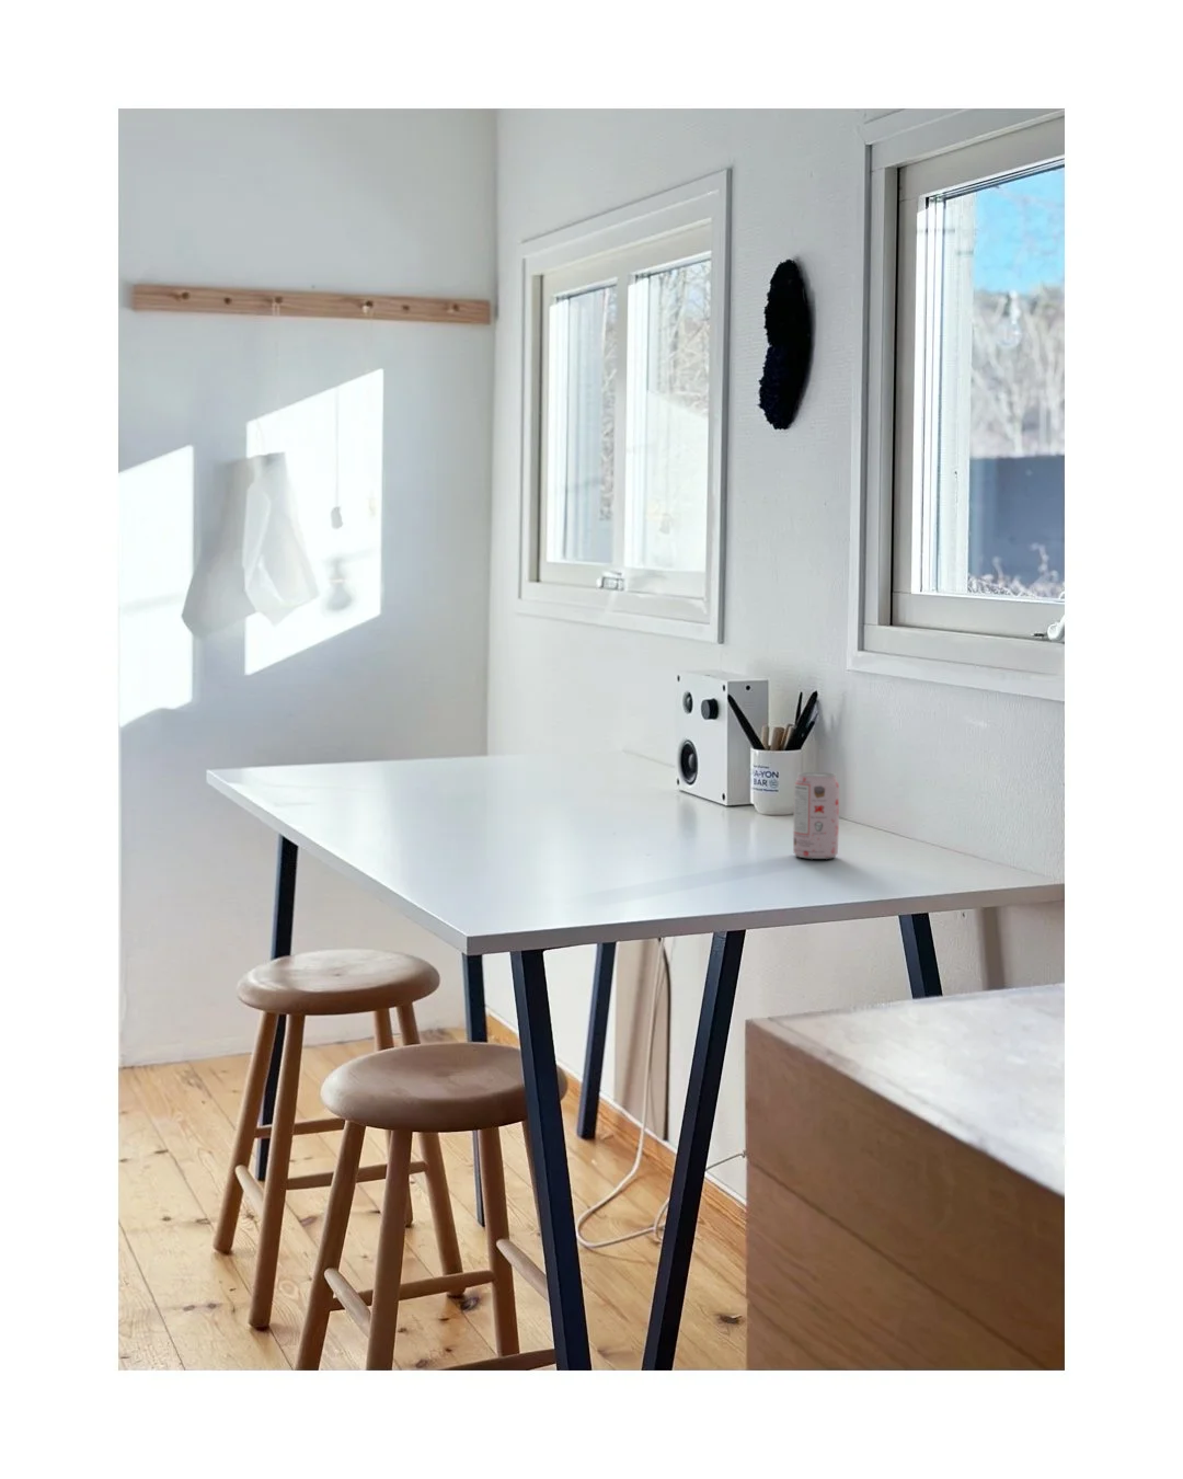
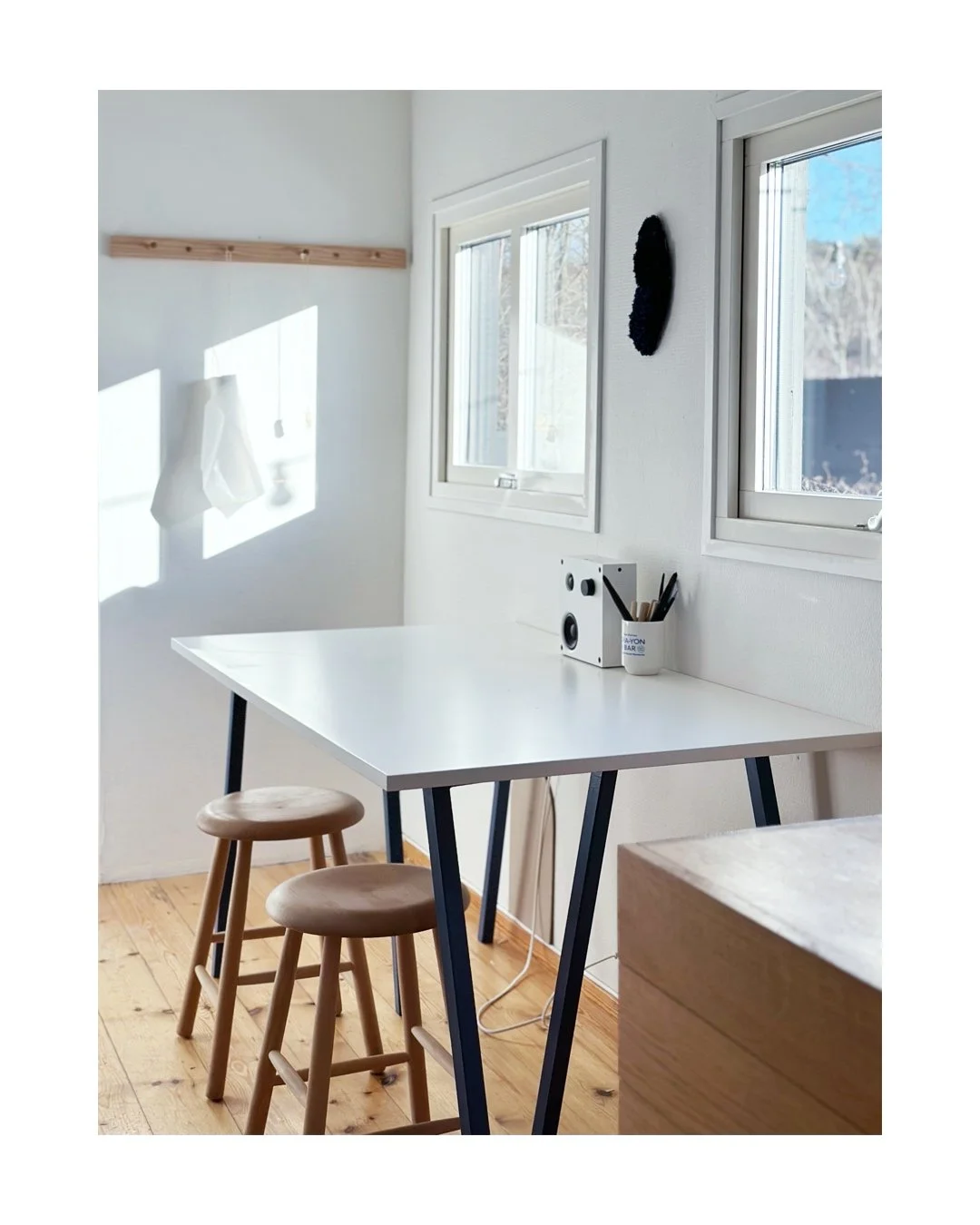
- beverage can (816, 814)
